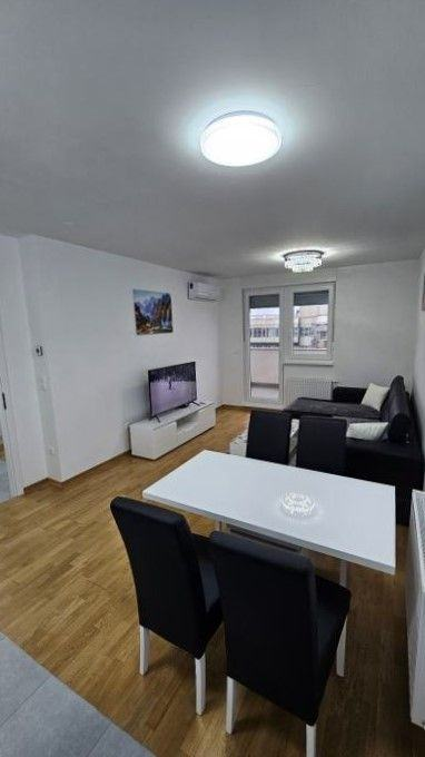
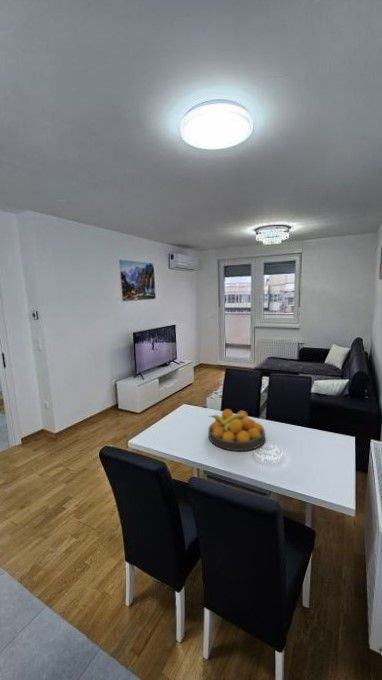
+ fruit bowl (236, 425)
